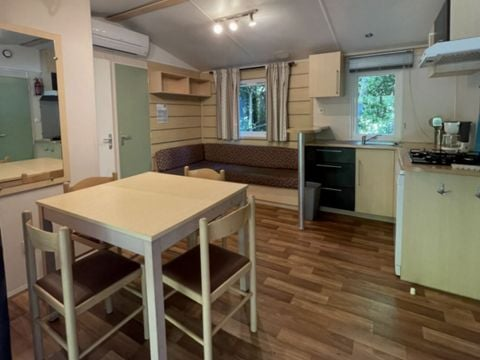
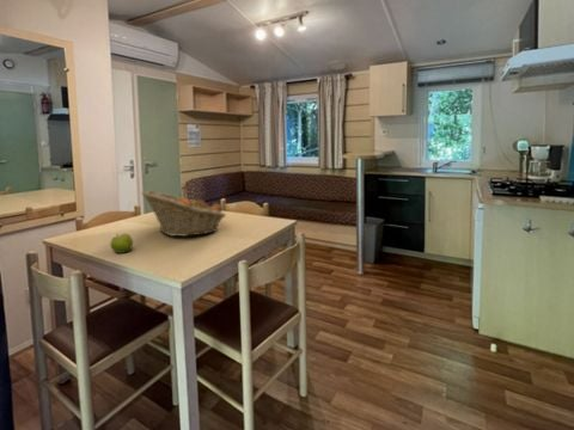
+ fruit basket (184, 210)
+ fruit (121, 242)
